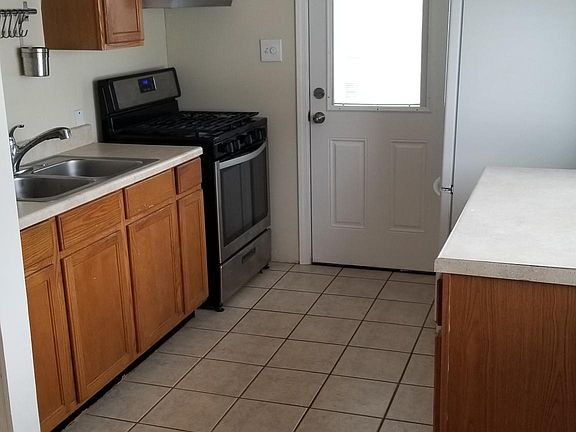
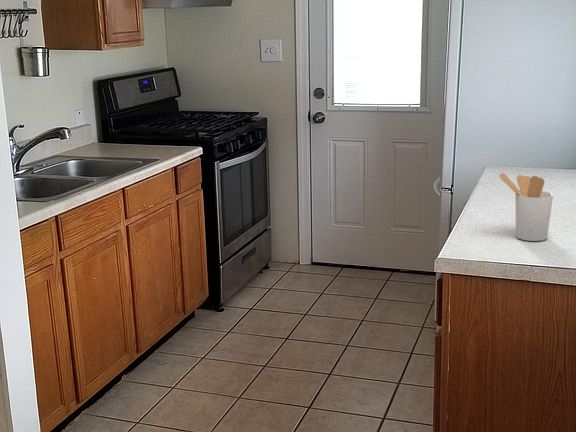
+ utensil holder (523, 204)
